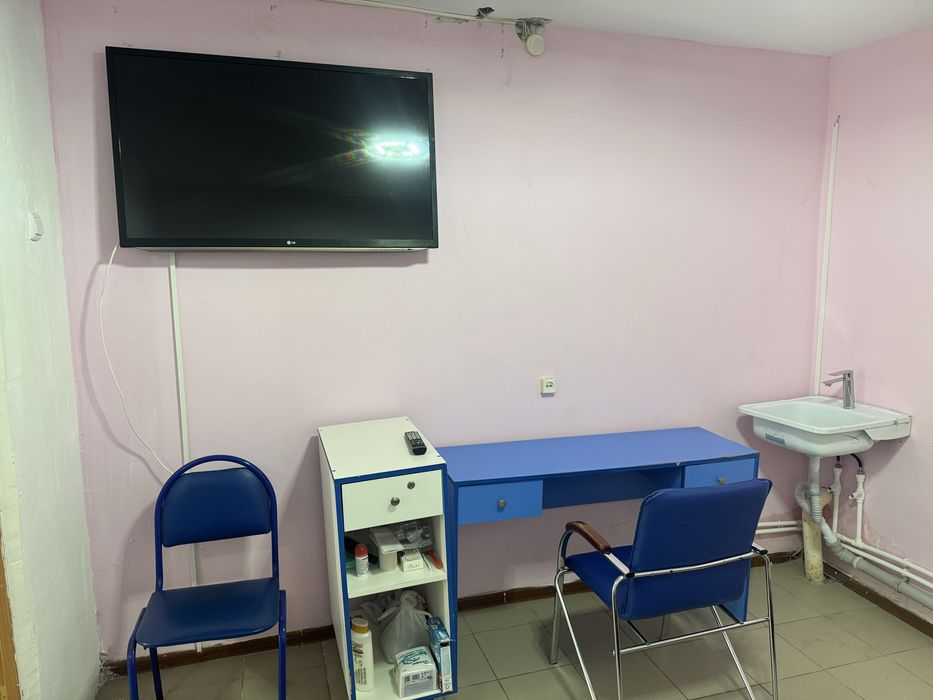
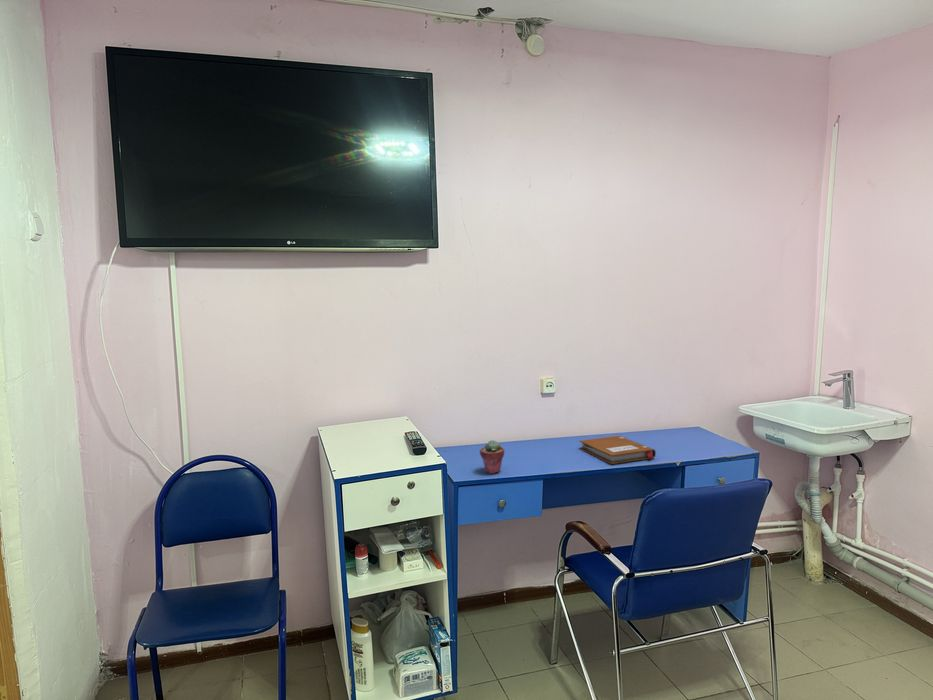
+ potted succulent (492, 455)
+ notebook (617, 449)
